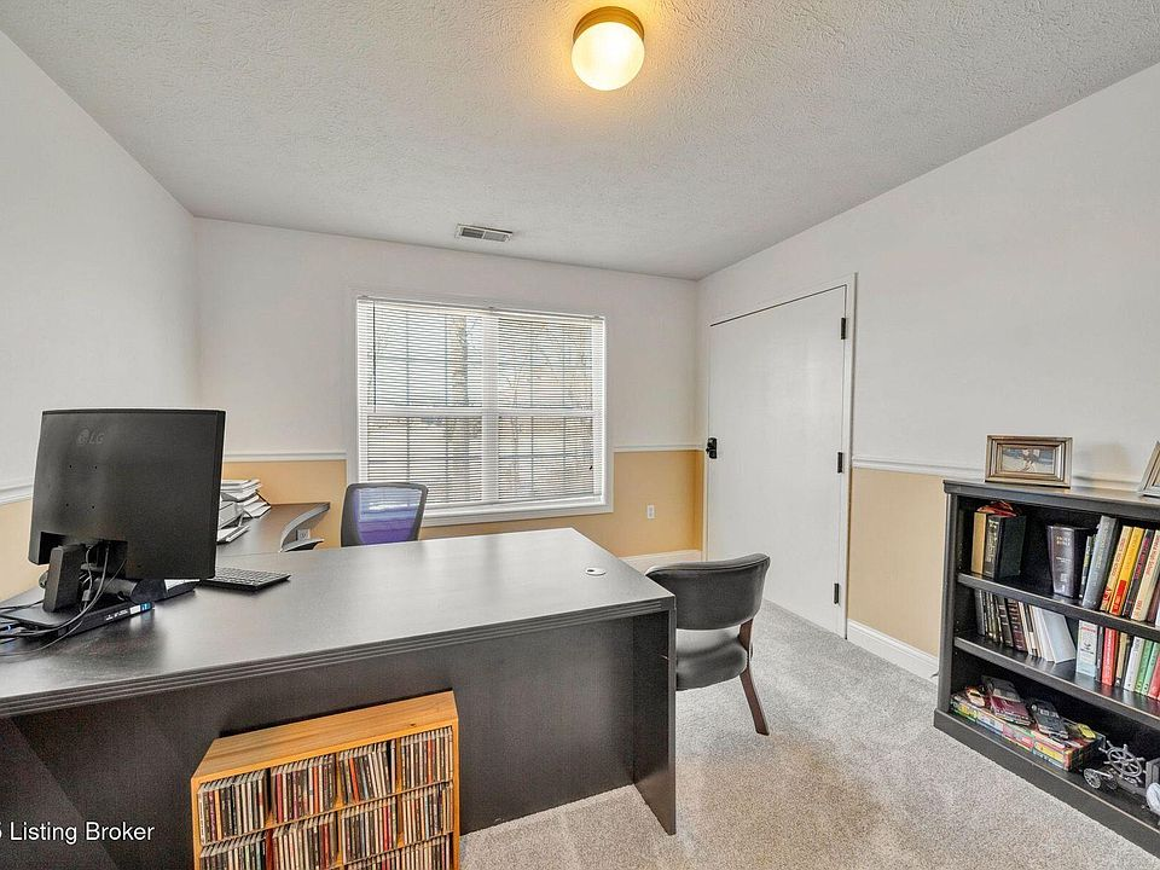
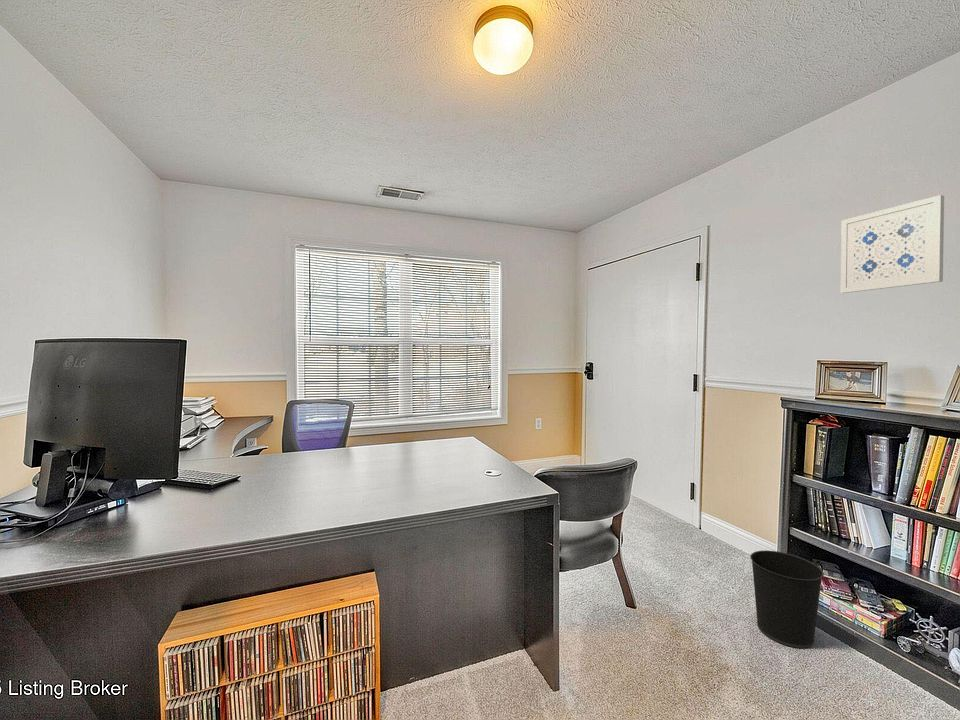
+ wall art (888, 248)
+ wastebasket (785, 598)
